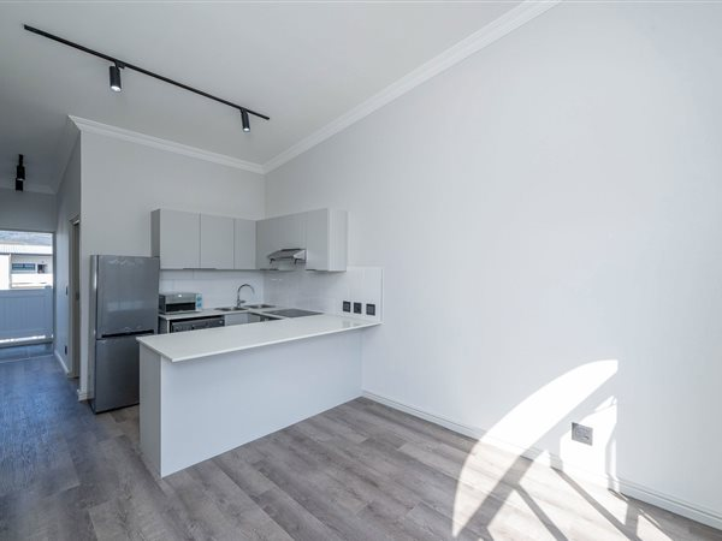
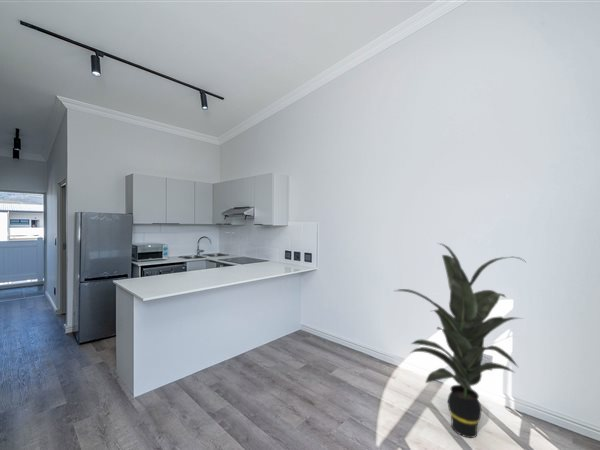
+ indoor plant (458, 334)
